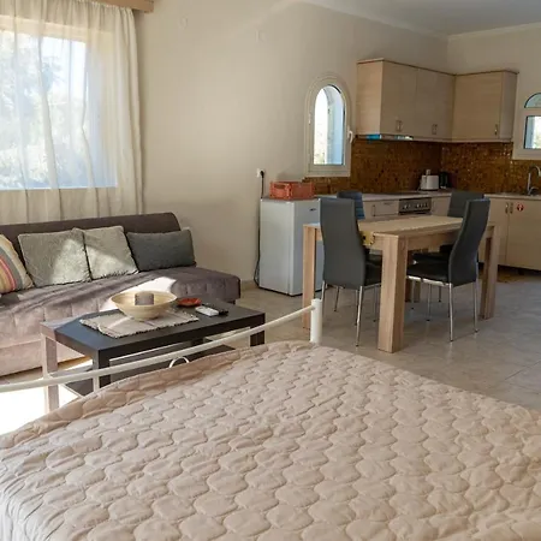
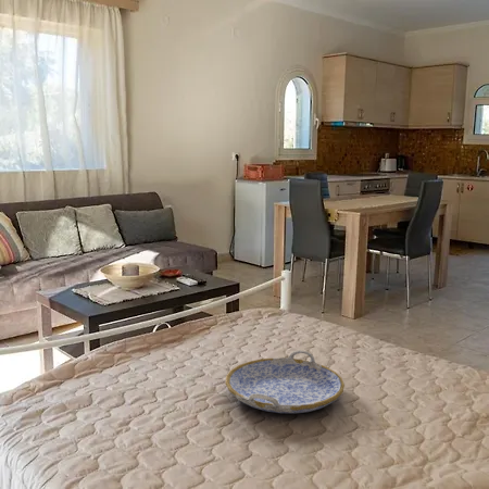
+ serving tray (284, 381)
